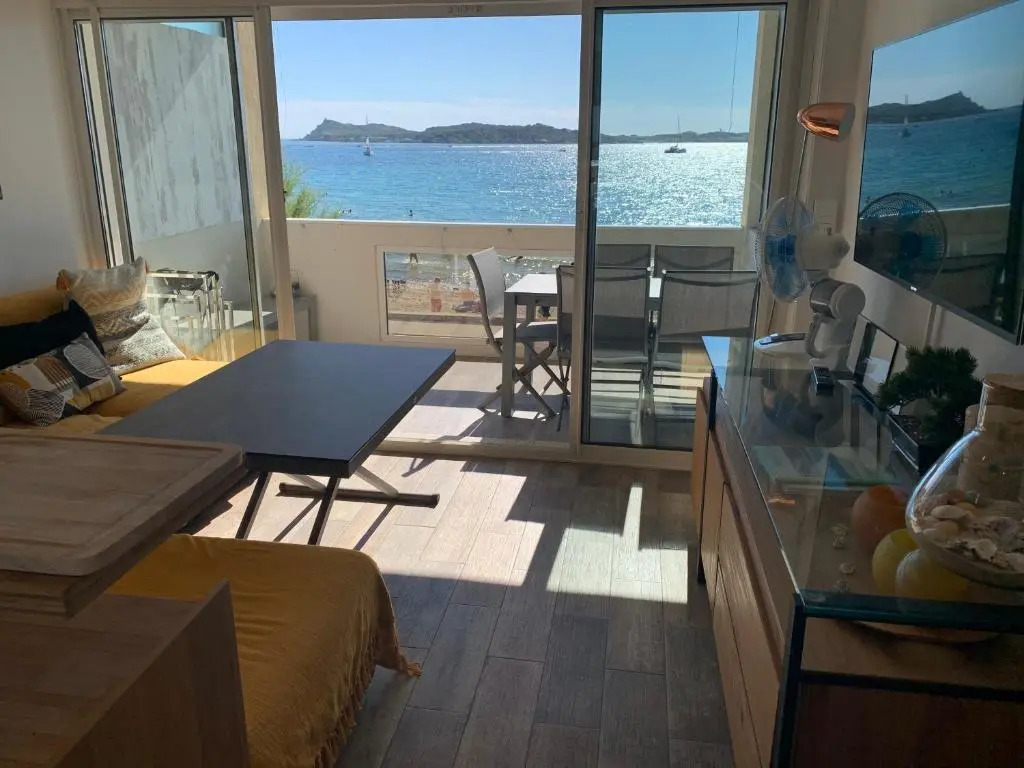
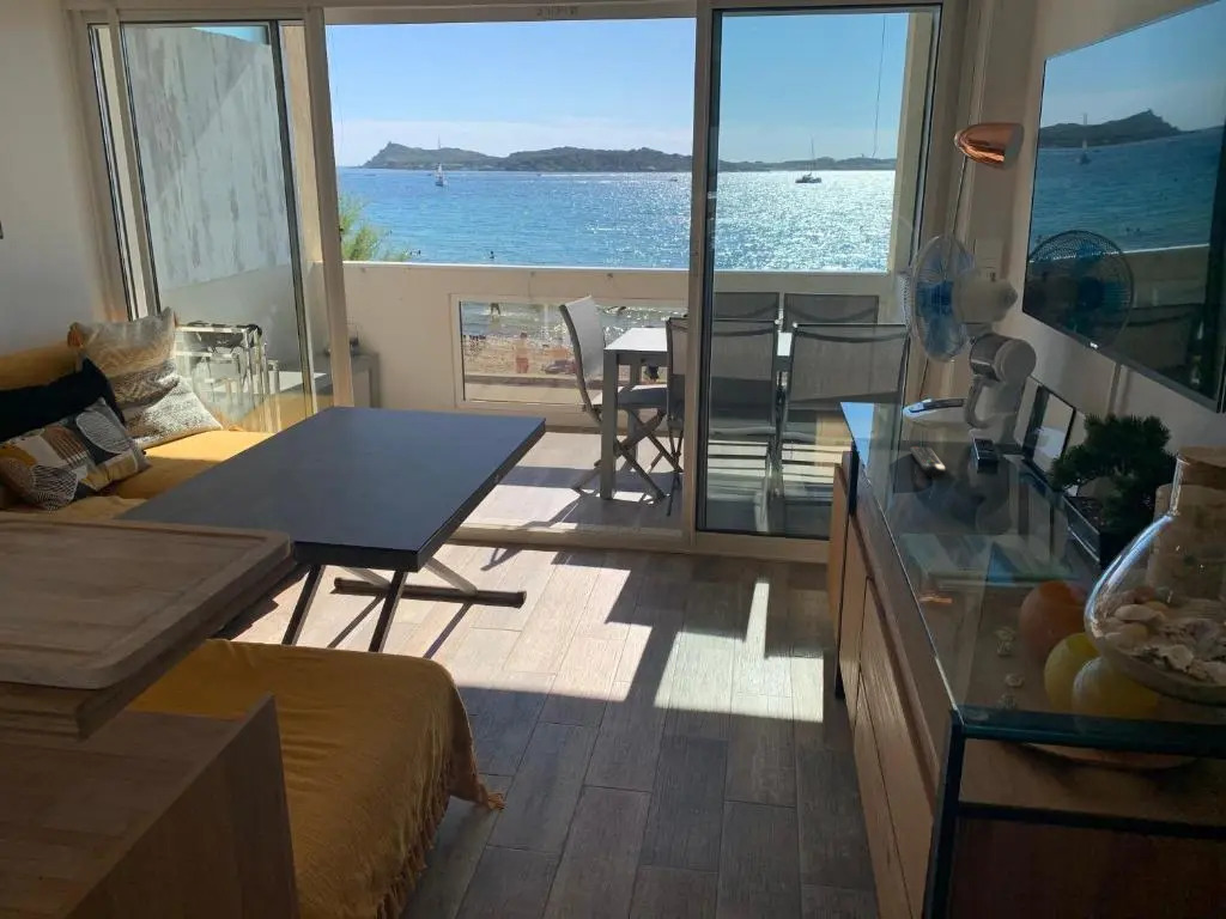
+ remote control (925, 460)
